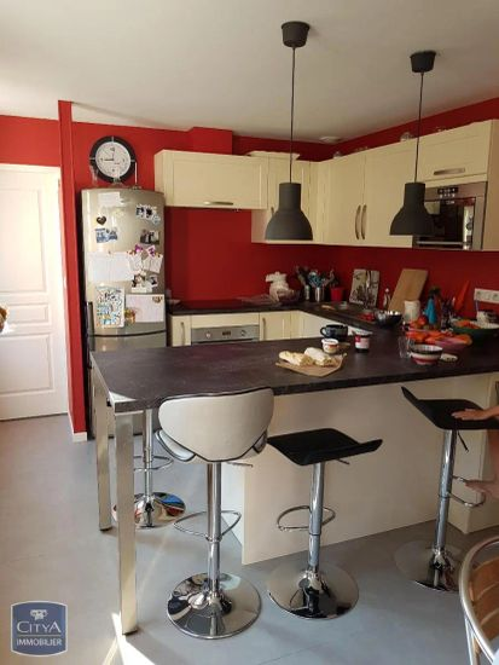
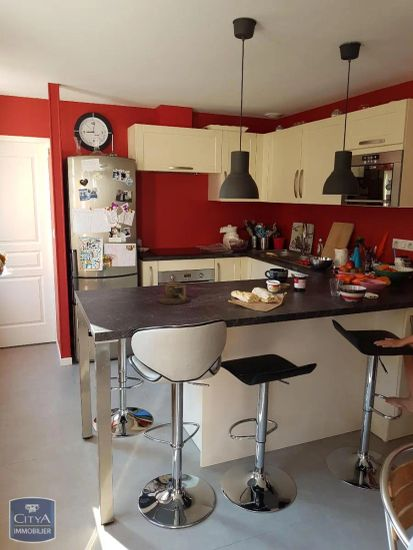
+ teapot (173, 288)
